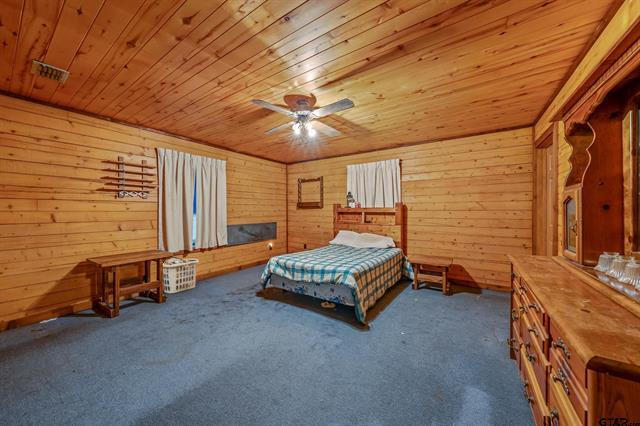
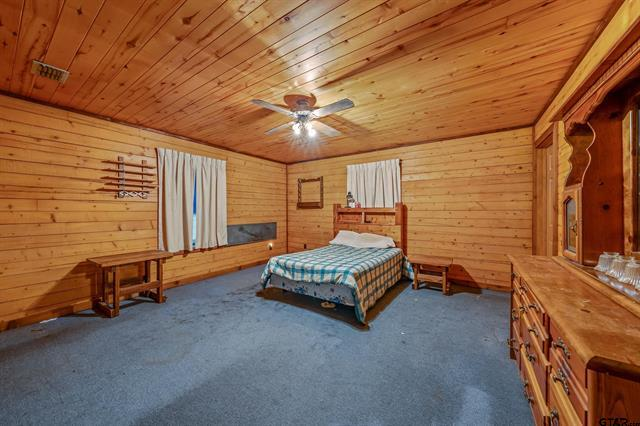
- clothes hamper (179, 272)
